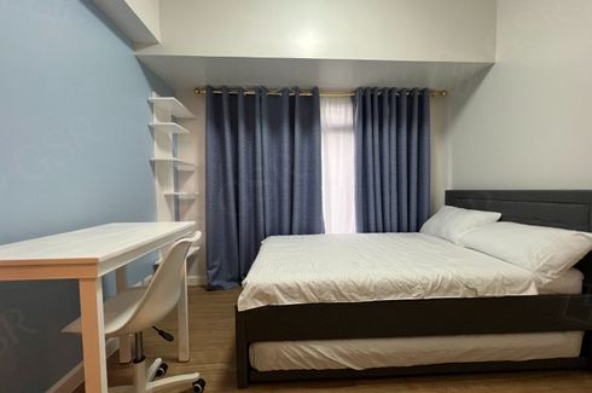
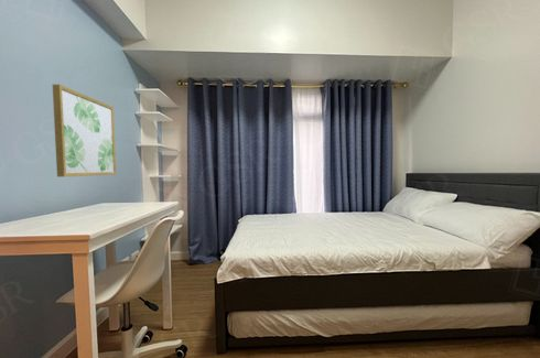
+ wall art (89, 137)
